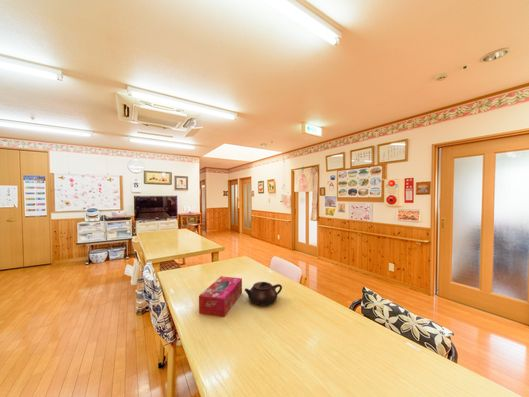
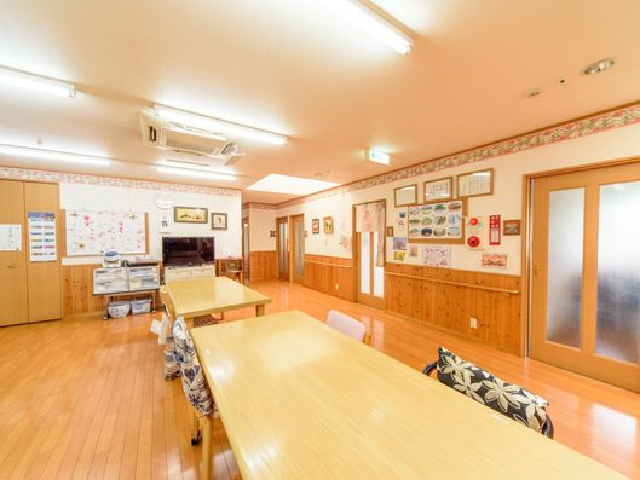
- tissue box (222, 294)
- teapot (263, 291)
